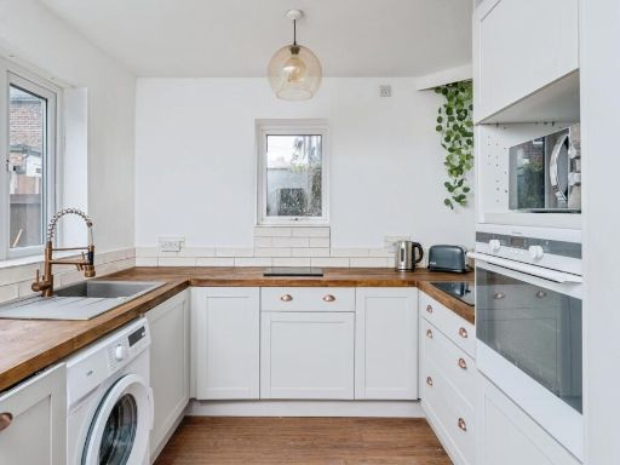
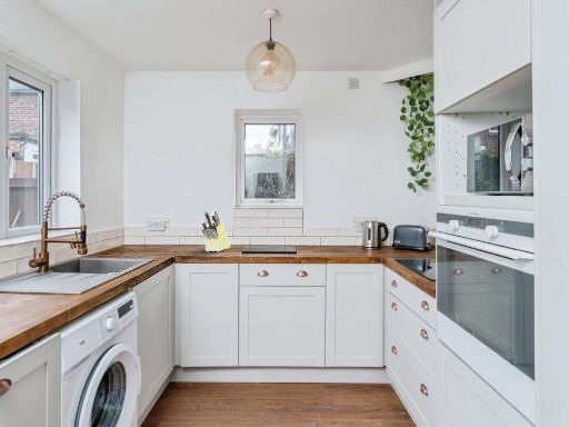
+ knife block (216, 229)
